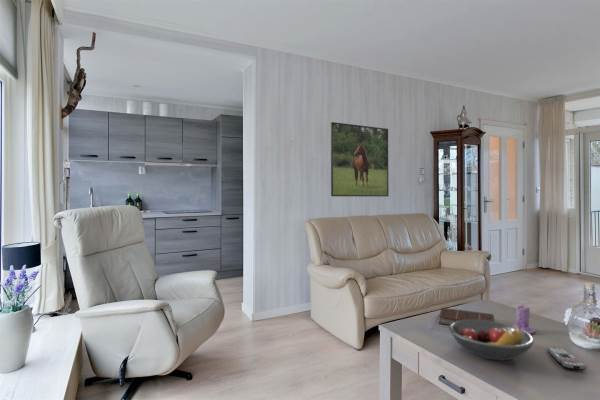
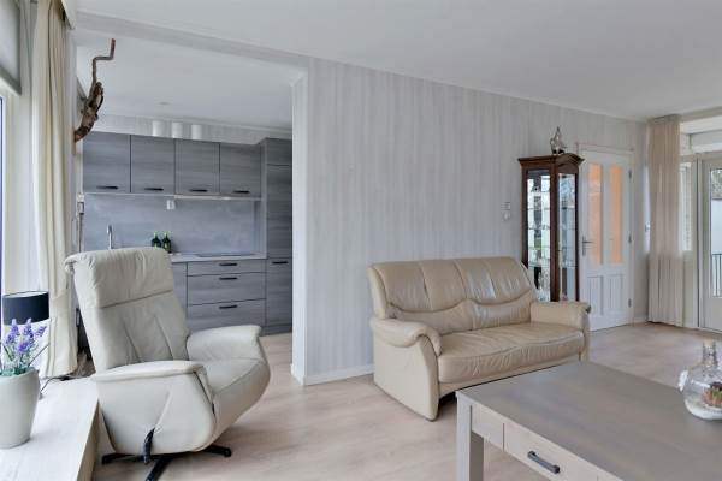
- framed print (361, 161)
- fruit bowl (489, 339)
- book (466, 318)
- remote control (564, 357)
- candle (523, 316)
